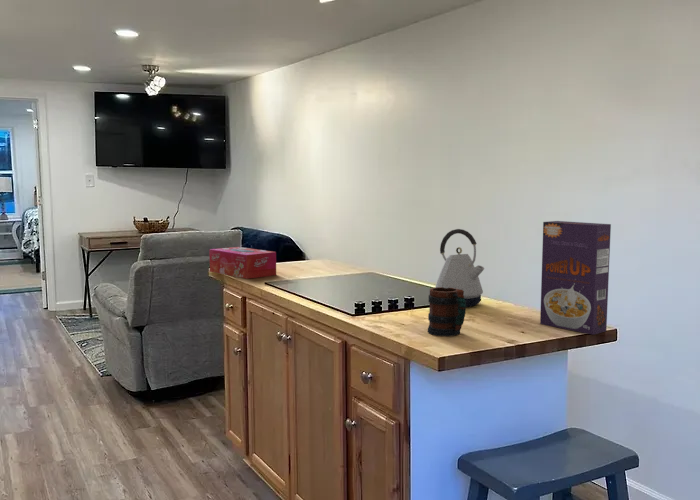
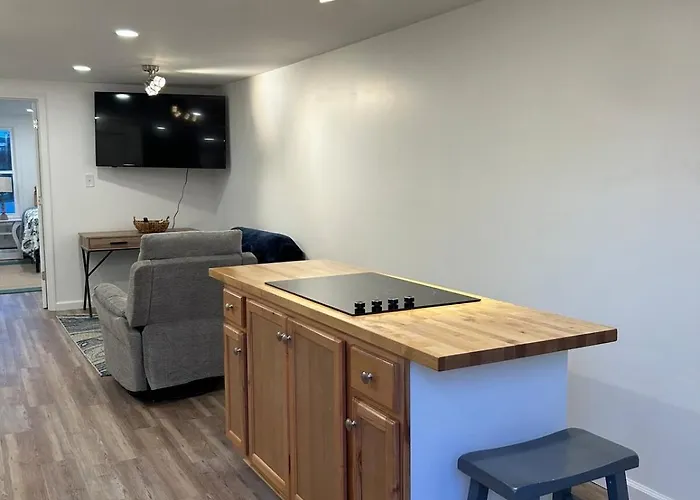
- tissue box (242, 261)
- cereal box (574, 275)
- mug (448, 310)
- kettle (460, 266)
